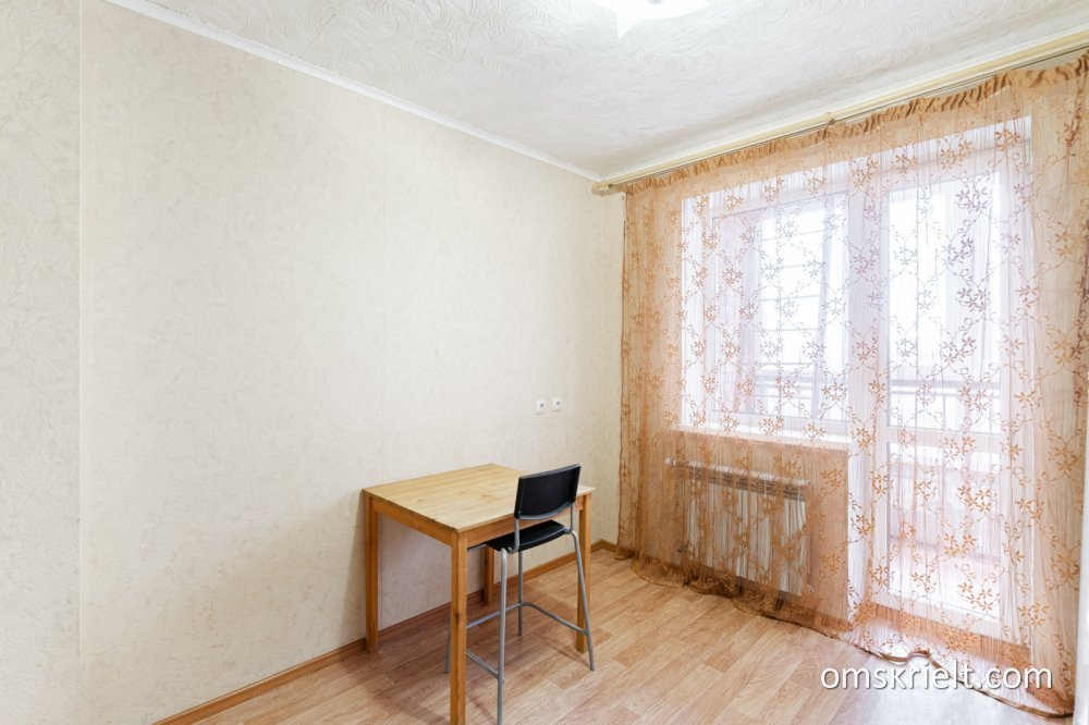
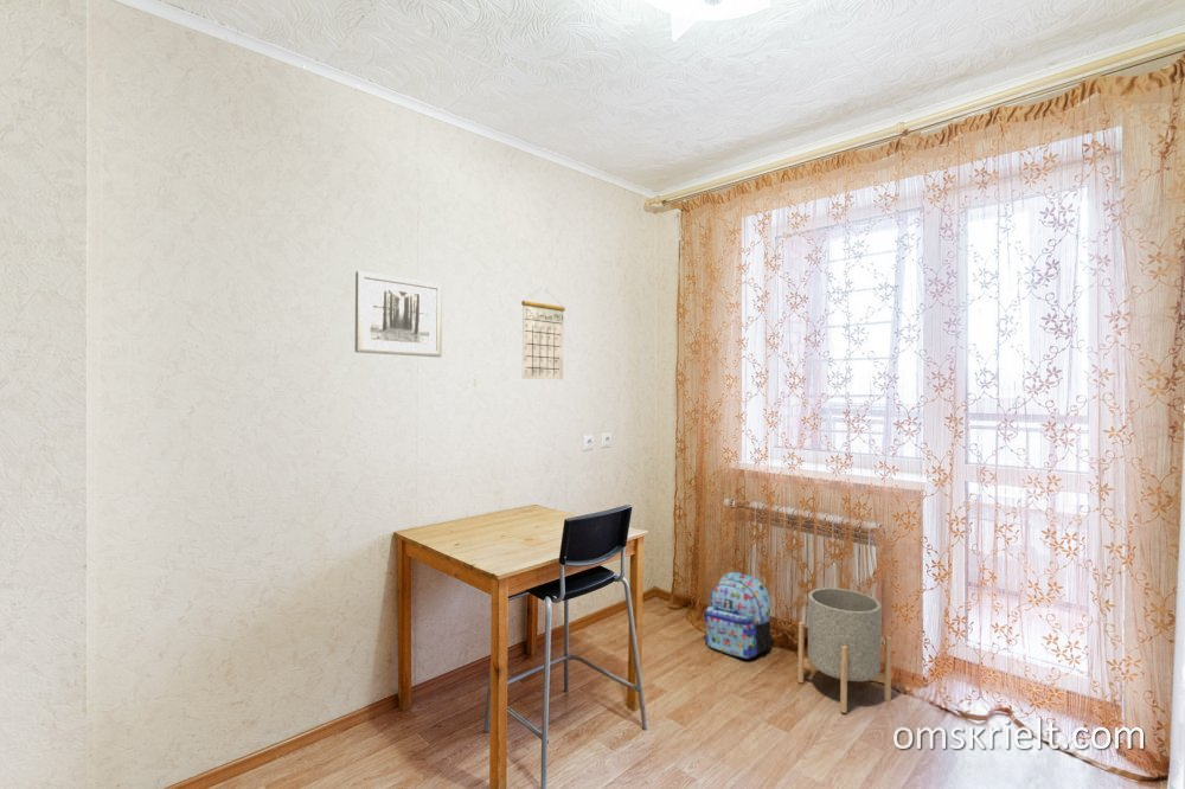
+ wall art (401, 316)
+ calendar (543, 332)
+ planter (843, 644)
+ backpack (736, 611)
